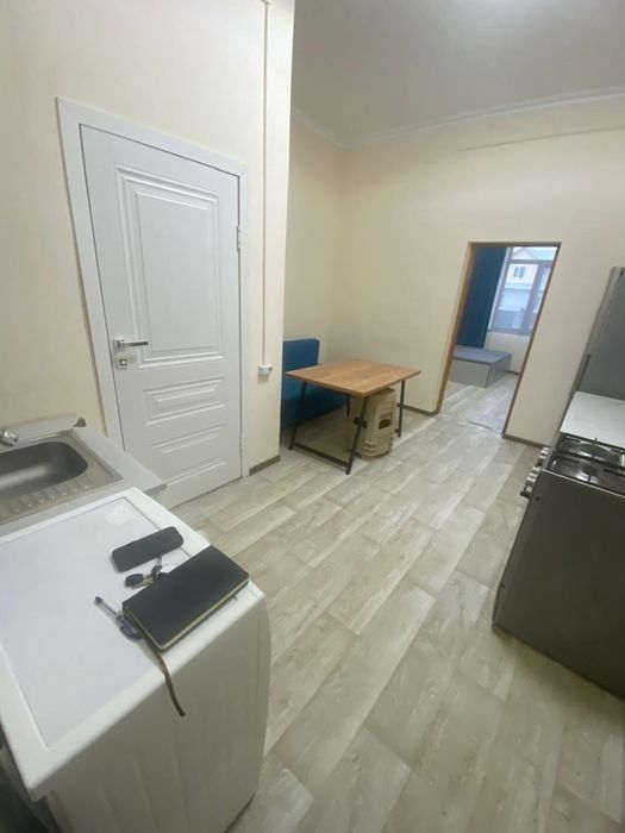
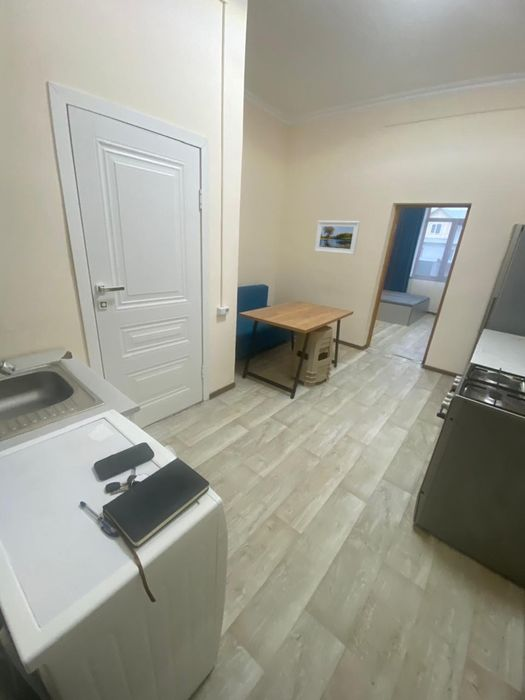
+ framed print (335, 237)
